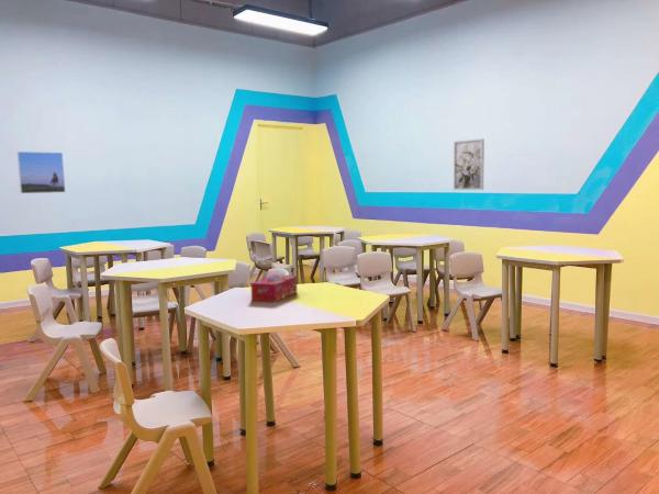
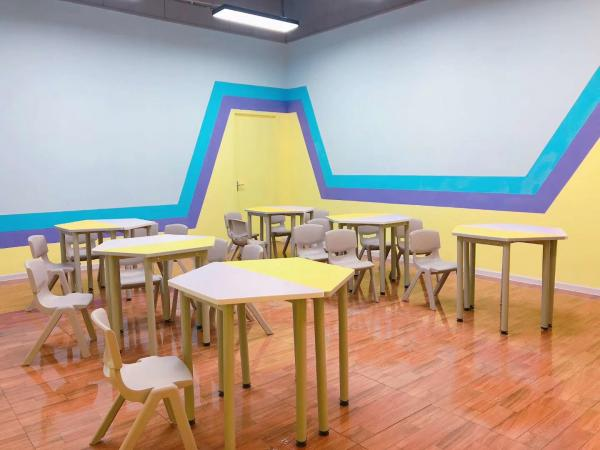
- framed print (42, 172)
- tissue box (275, 288)
- wall art (468, 165)
